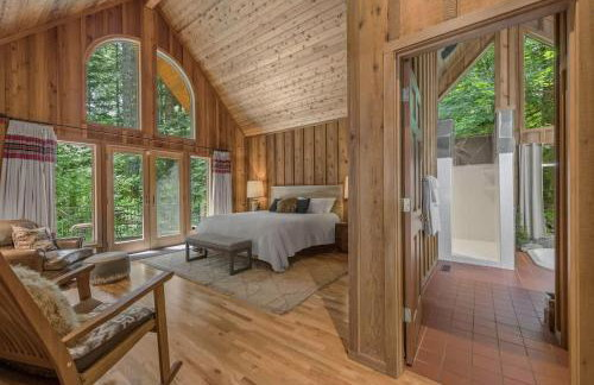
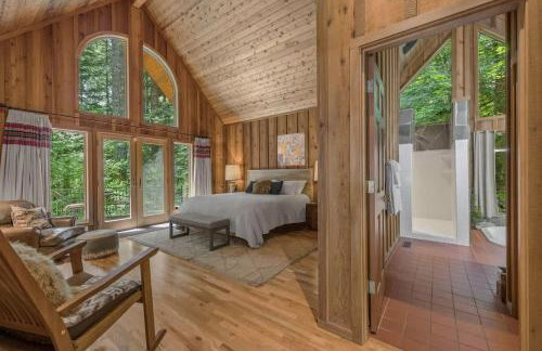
+ wall art (291, 150)
